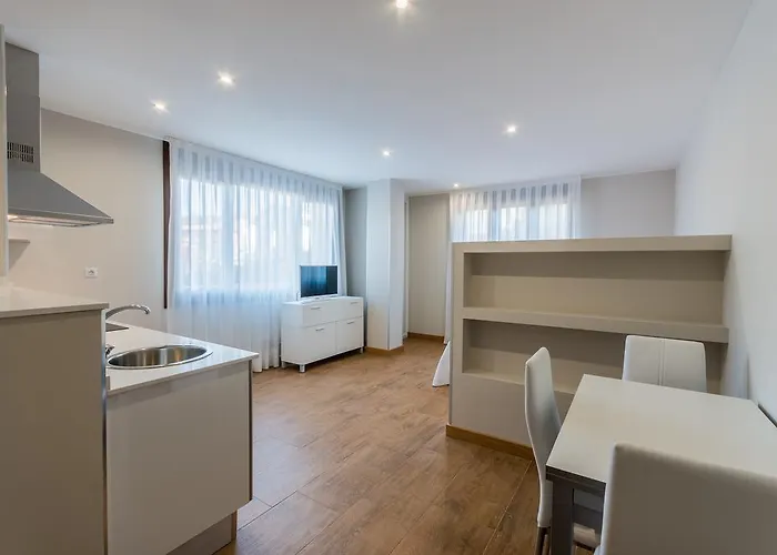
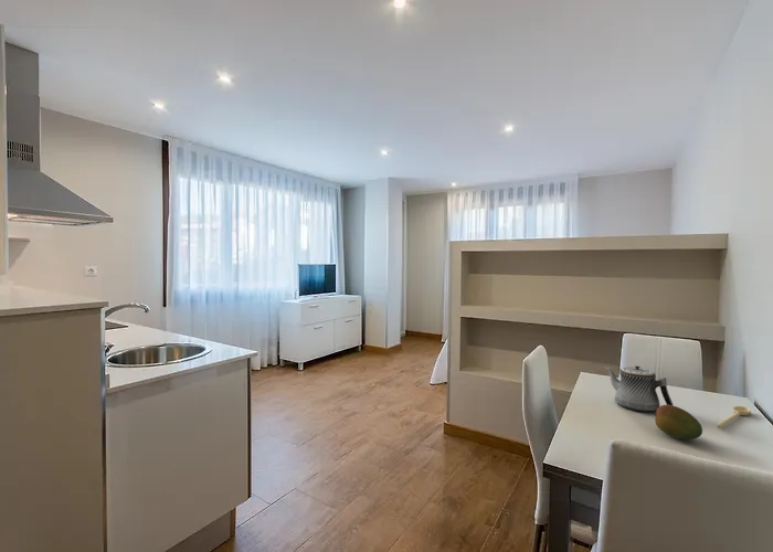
+ spoon (732, 416)
+ teapot (635, 385)
+ fruit (677, 422)
